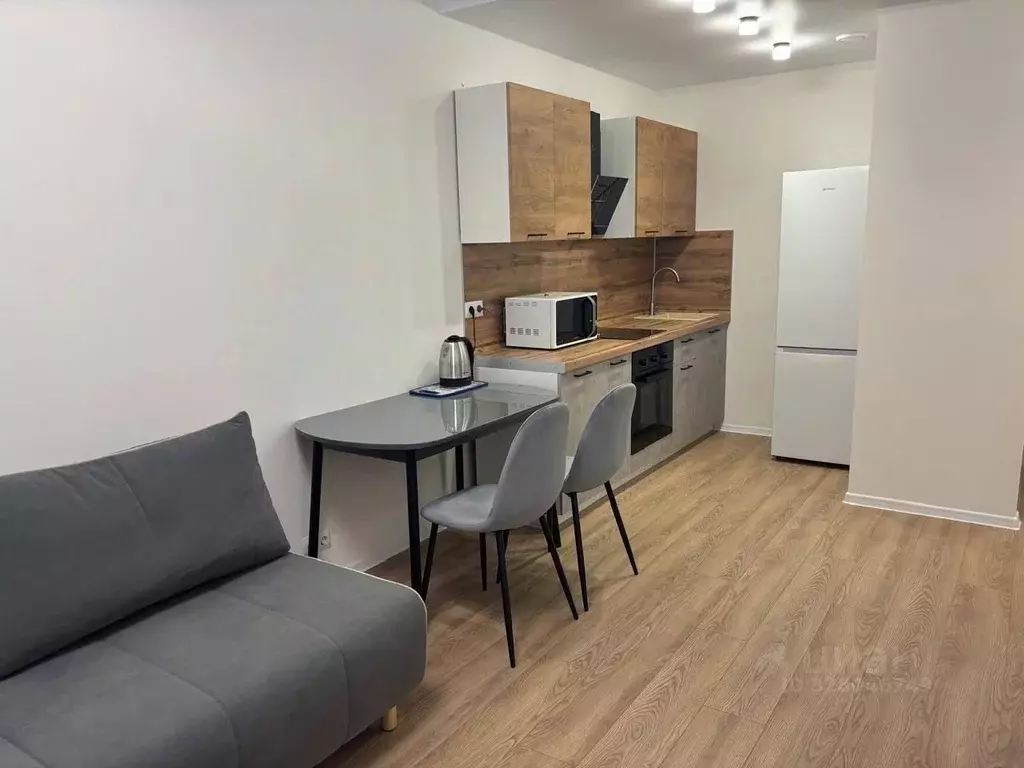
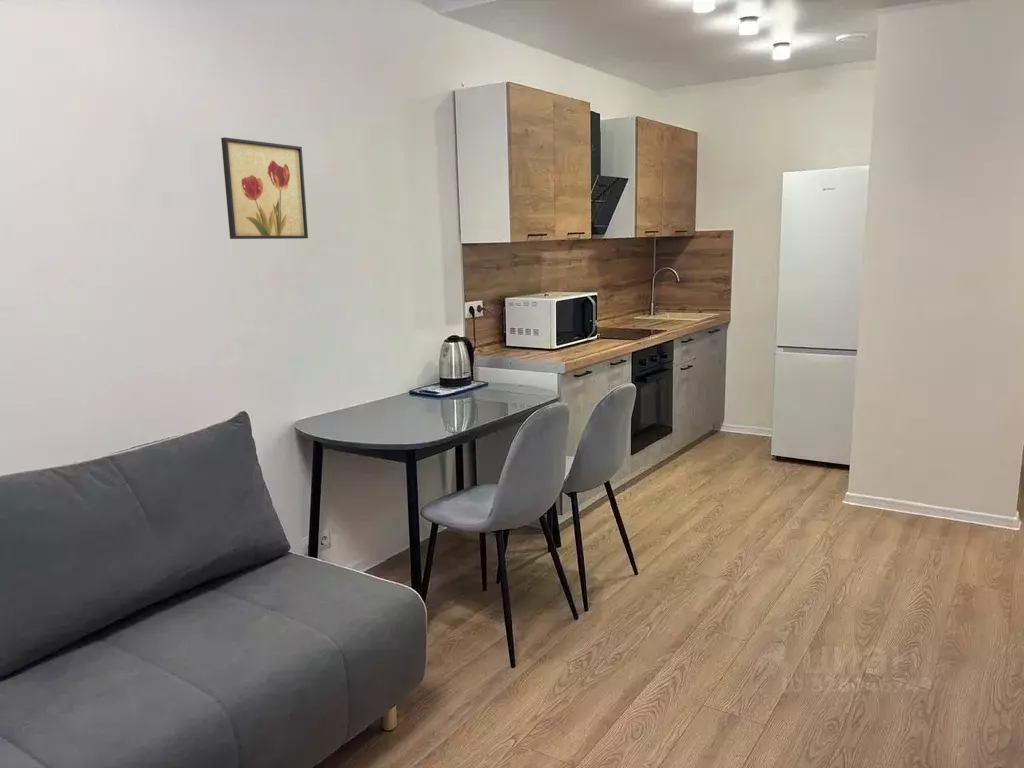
+ wall art (265, 191)
